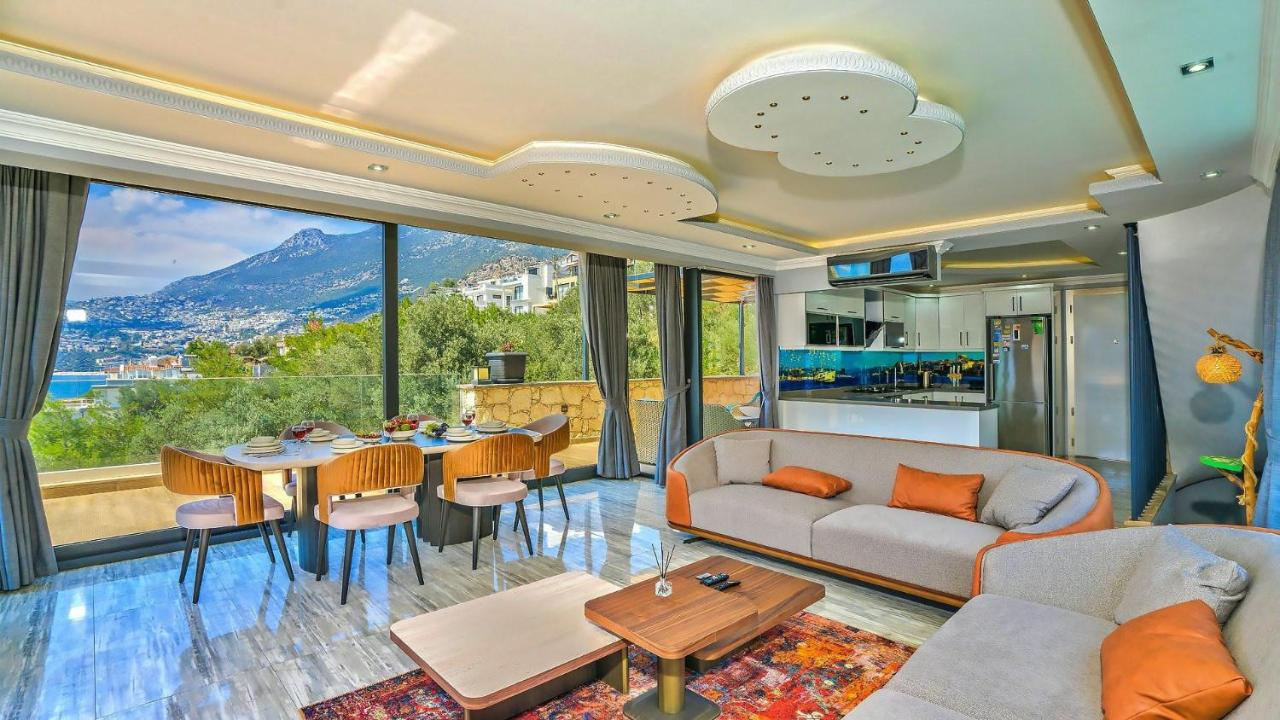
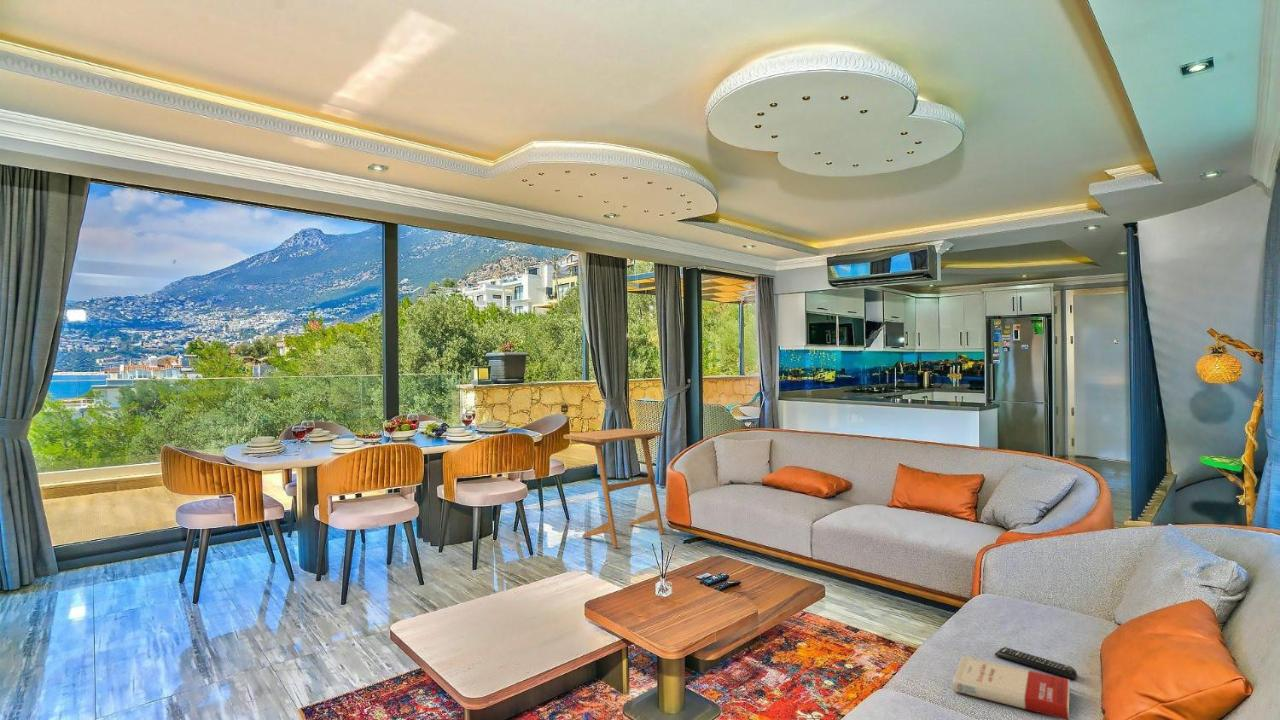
+ remote control (1034, 662)
+ book (1011, 685)
+ side table (616, 484)
